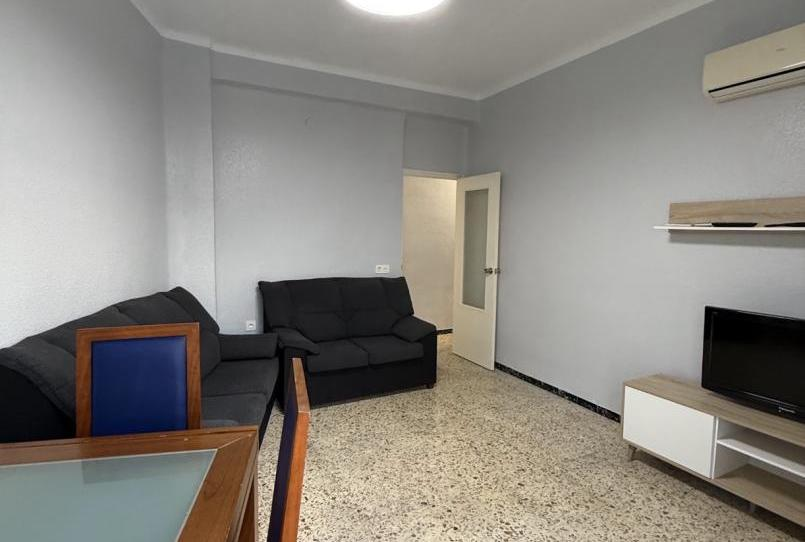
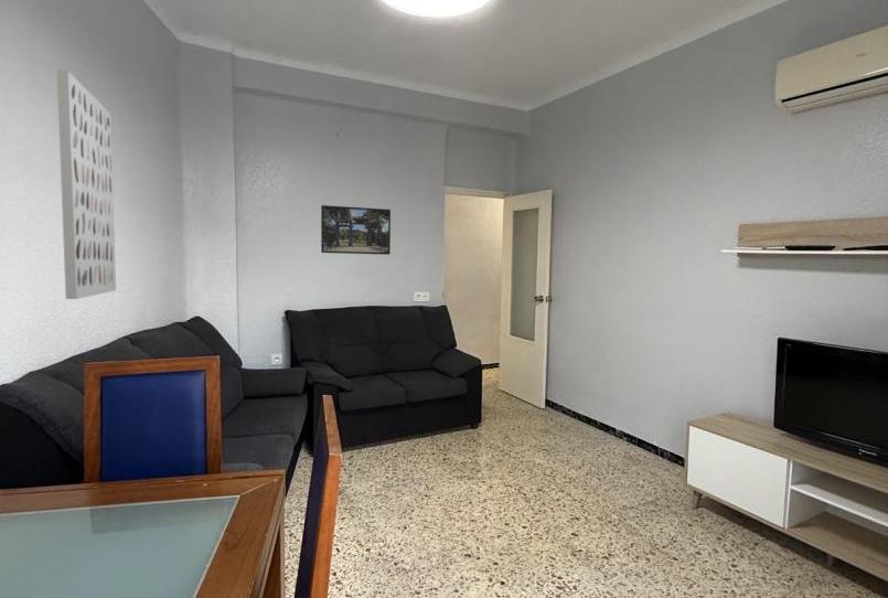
+ wall art (90, 195)
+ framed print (356, 231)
